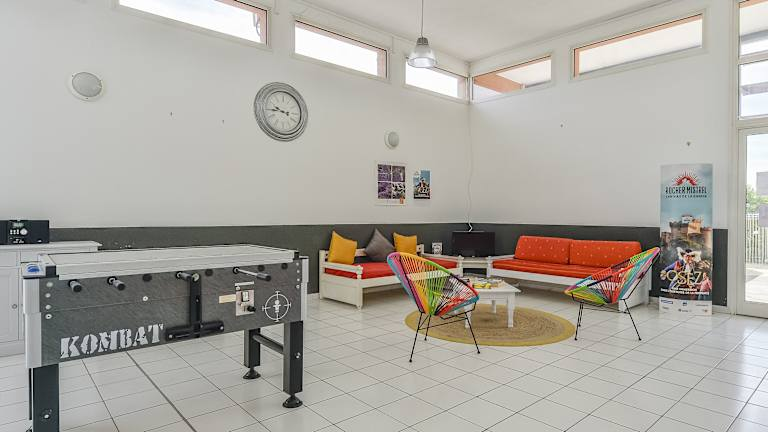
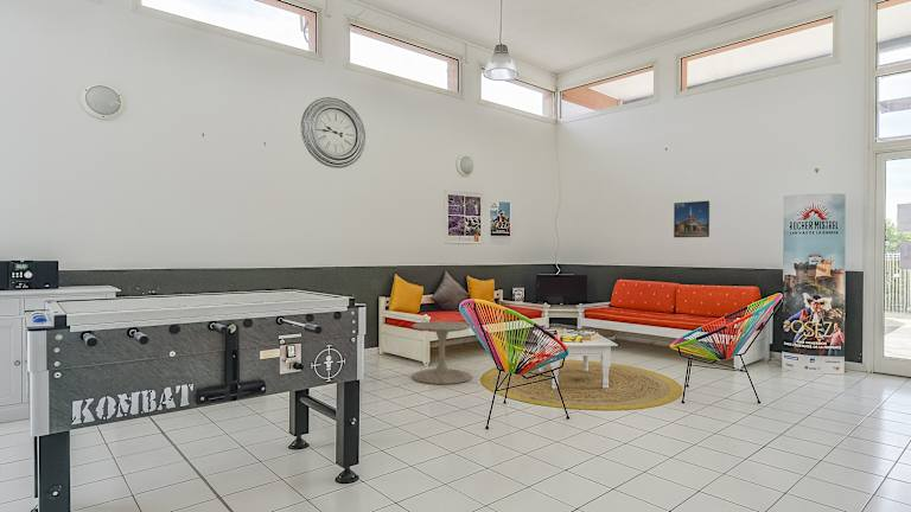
+ side table (441, 351)
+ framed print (690, 219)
